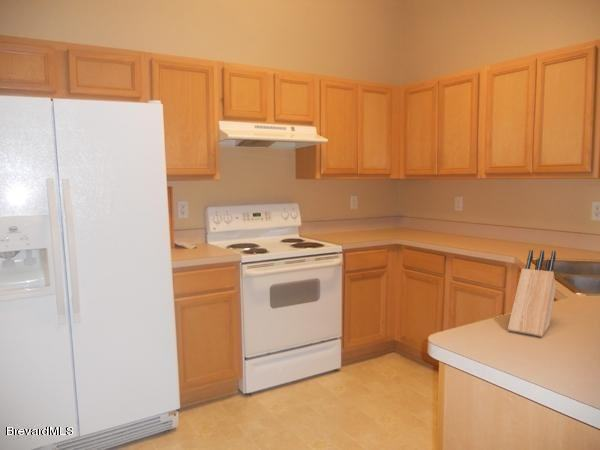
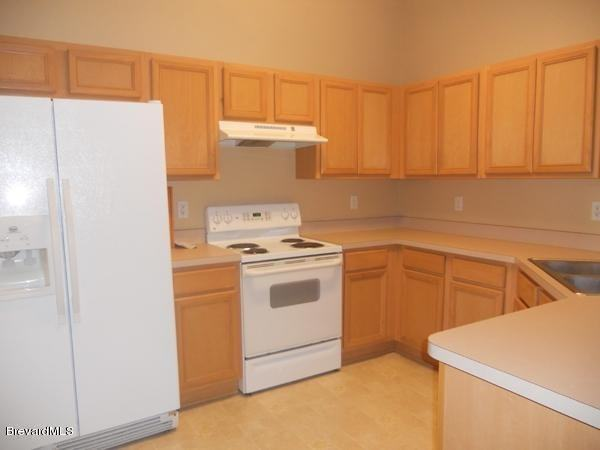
- knife block (534, 288)
